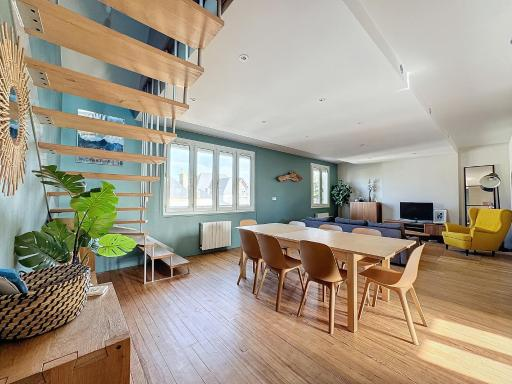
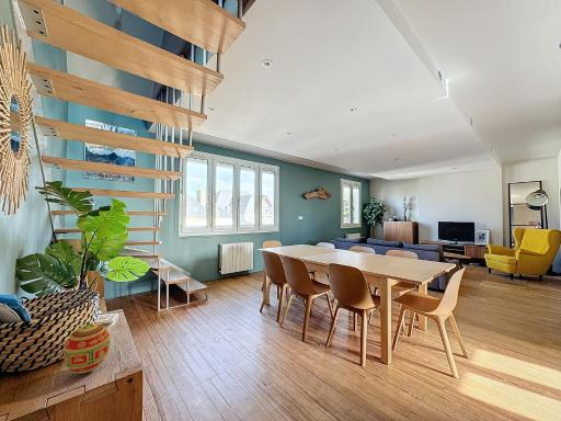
+ decorative egg (88, 345)
